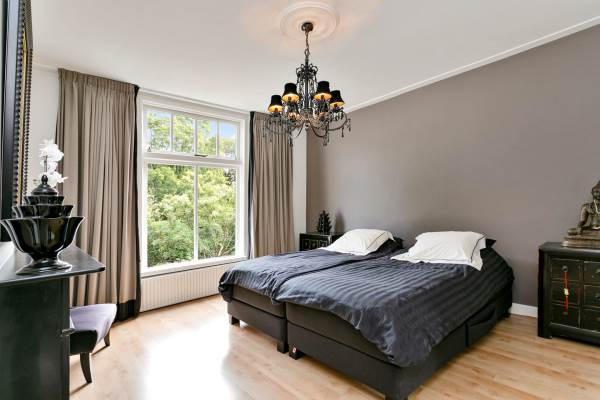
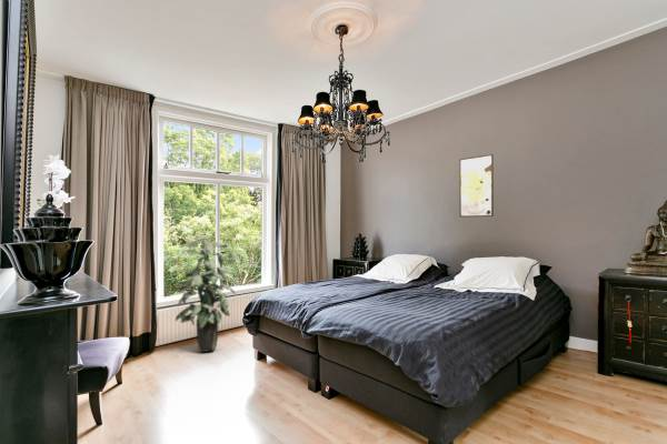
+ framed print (476, 186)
+ indoor plant (203, 292)
